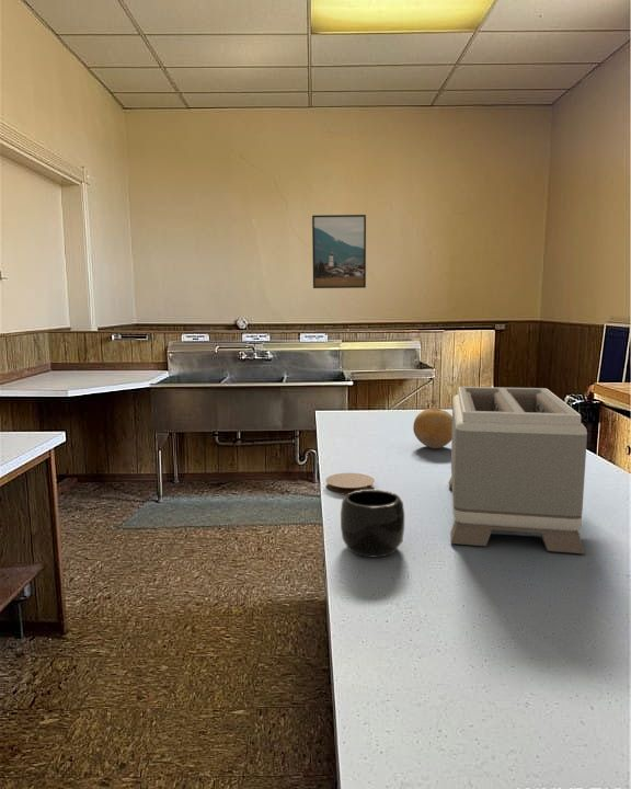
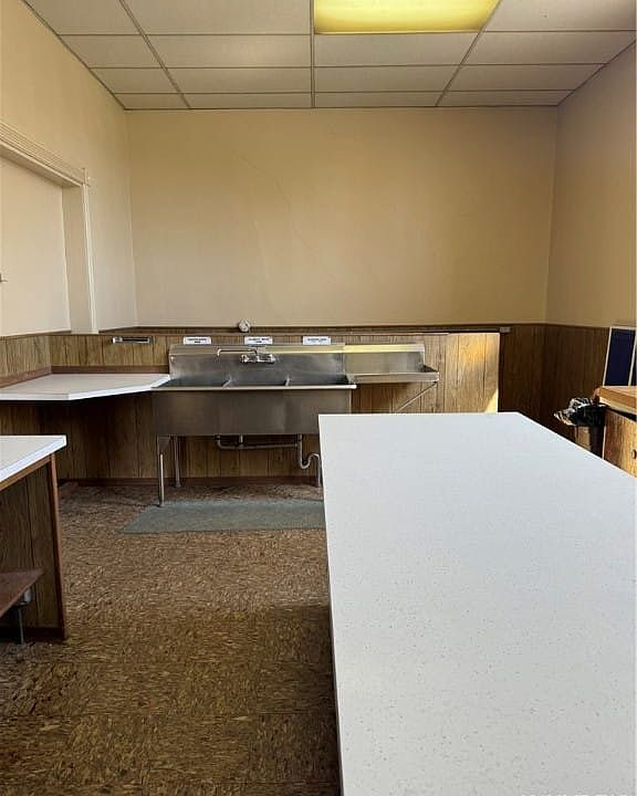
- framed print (339, 251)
- fruit (434, 427)
- mug (374, 519)
- toaster (506, 454)
- coaster (349, 483)
